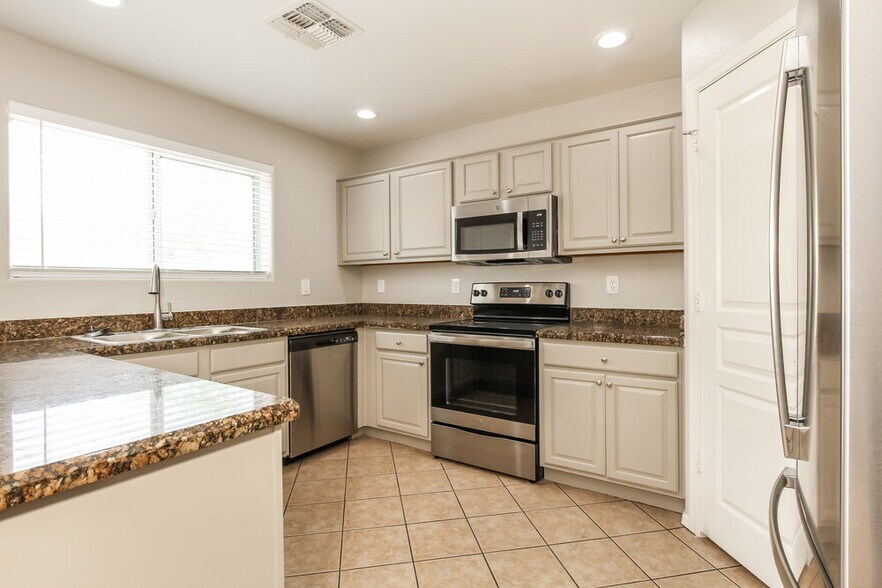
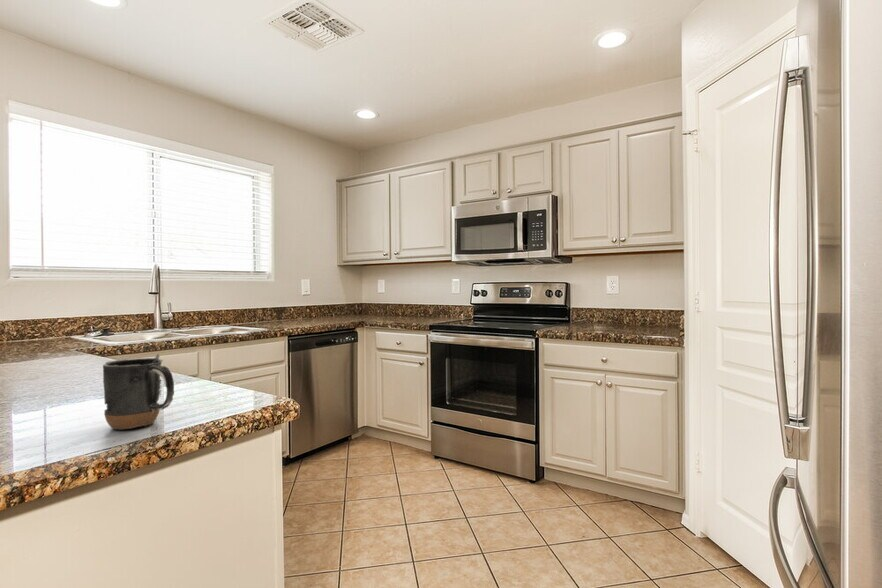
+ mug (139, 390)
